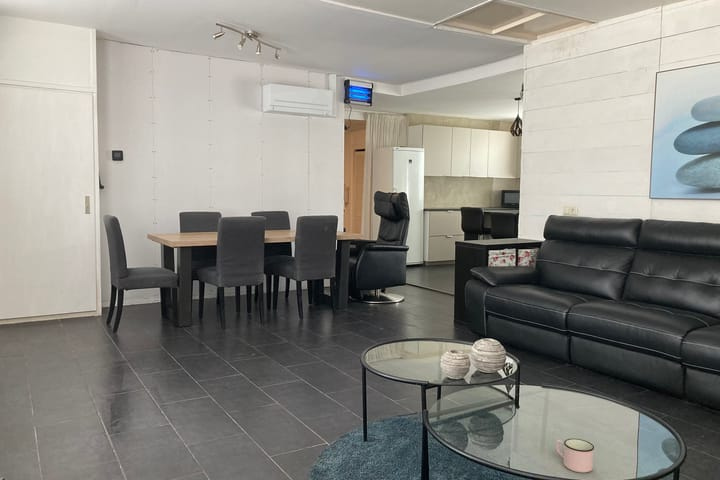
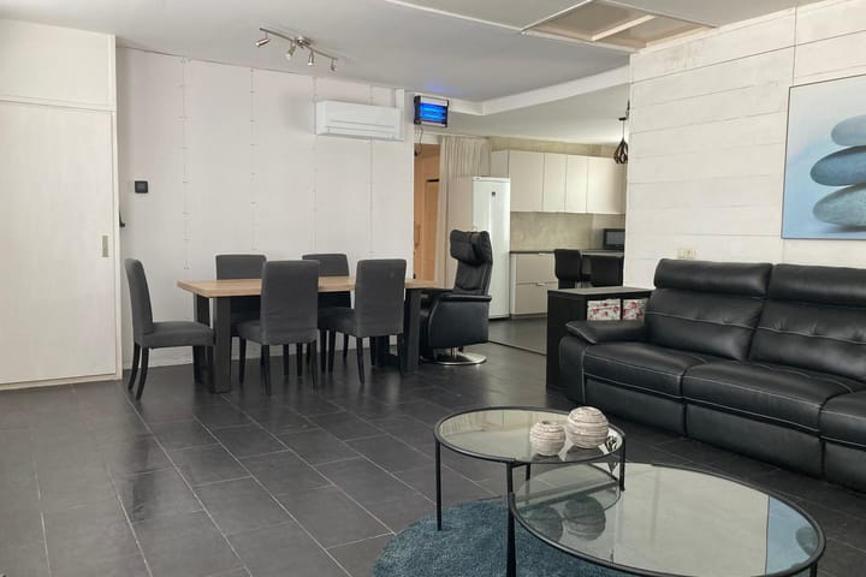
- mug (574, 454)
